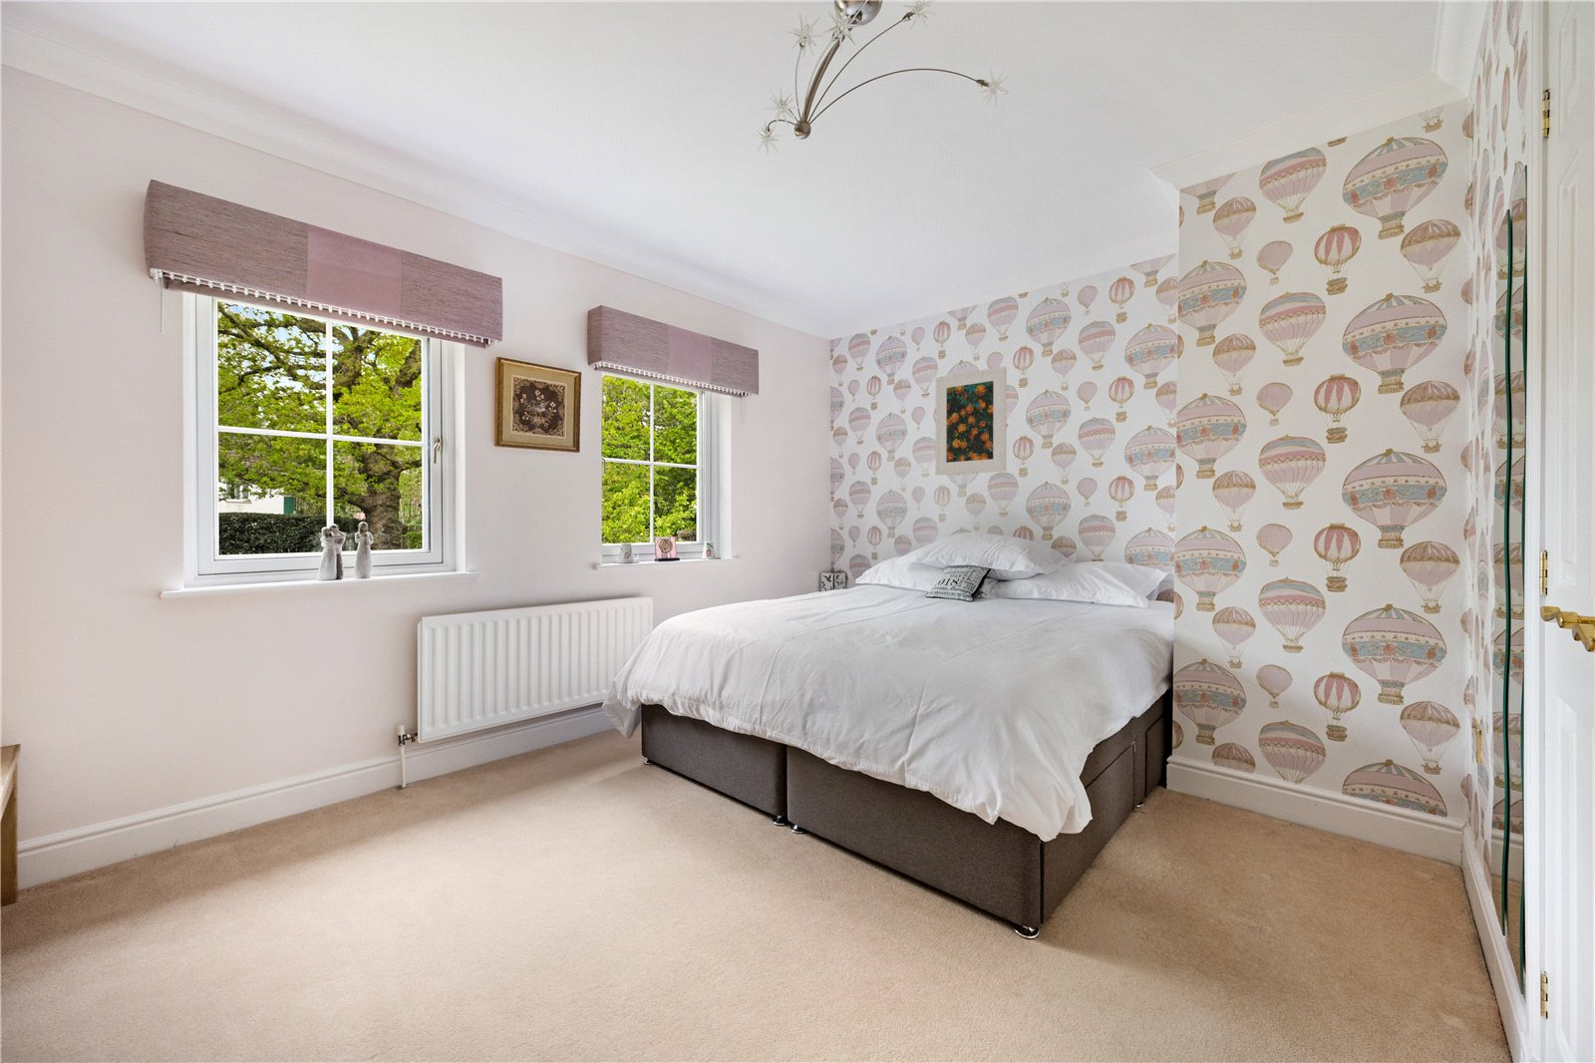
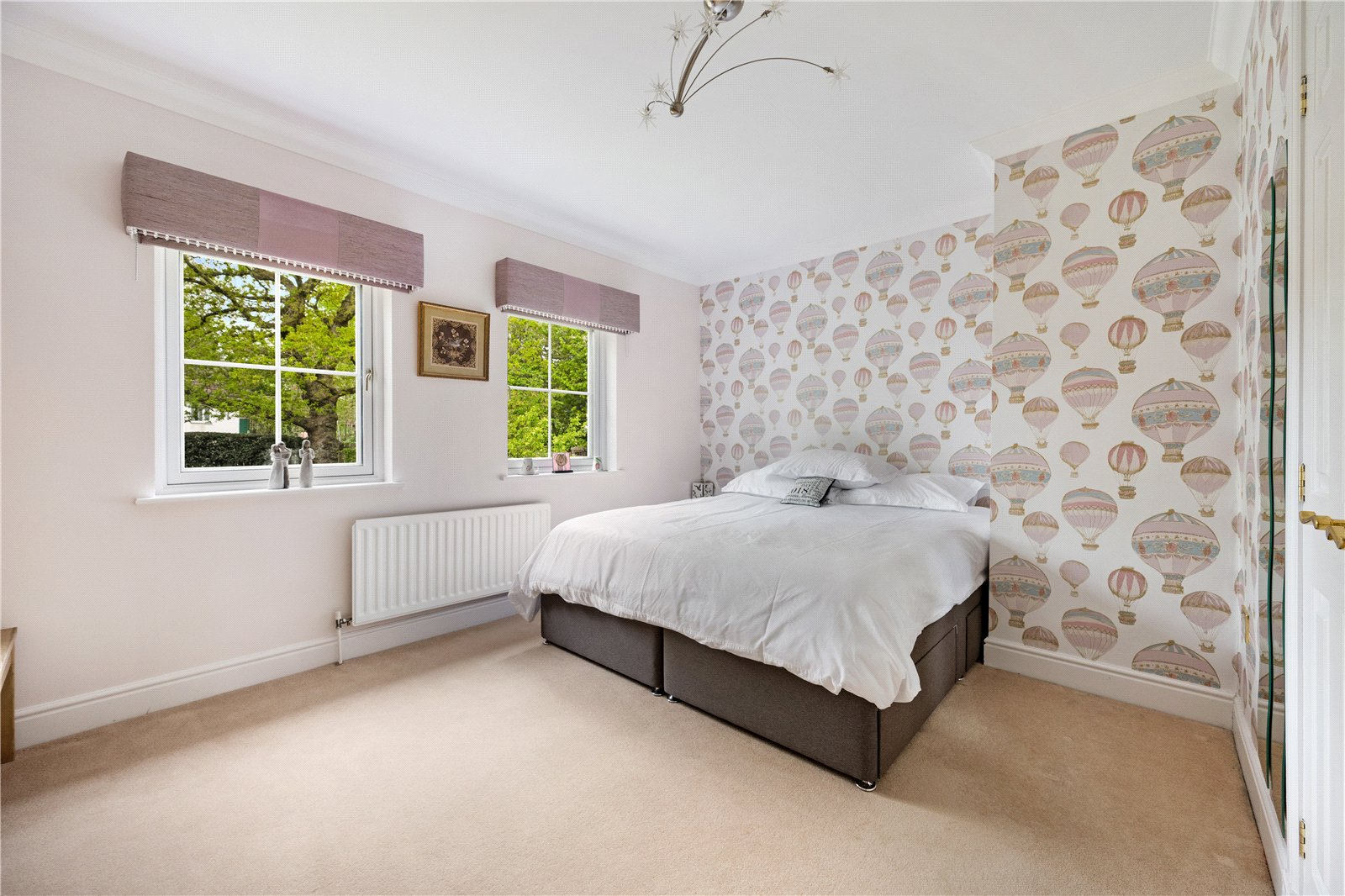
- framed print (969, 422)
